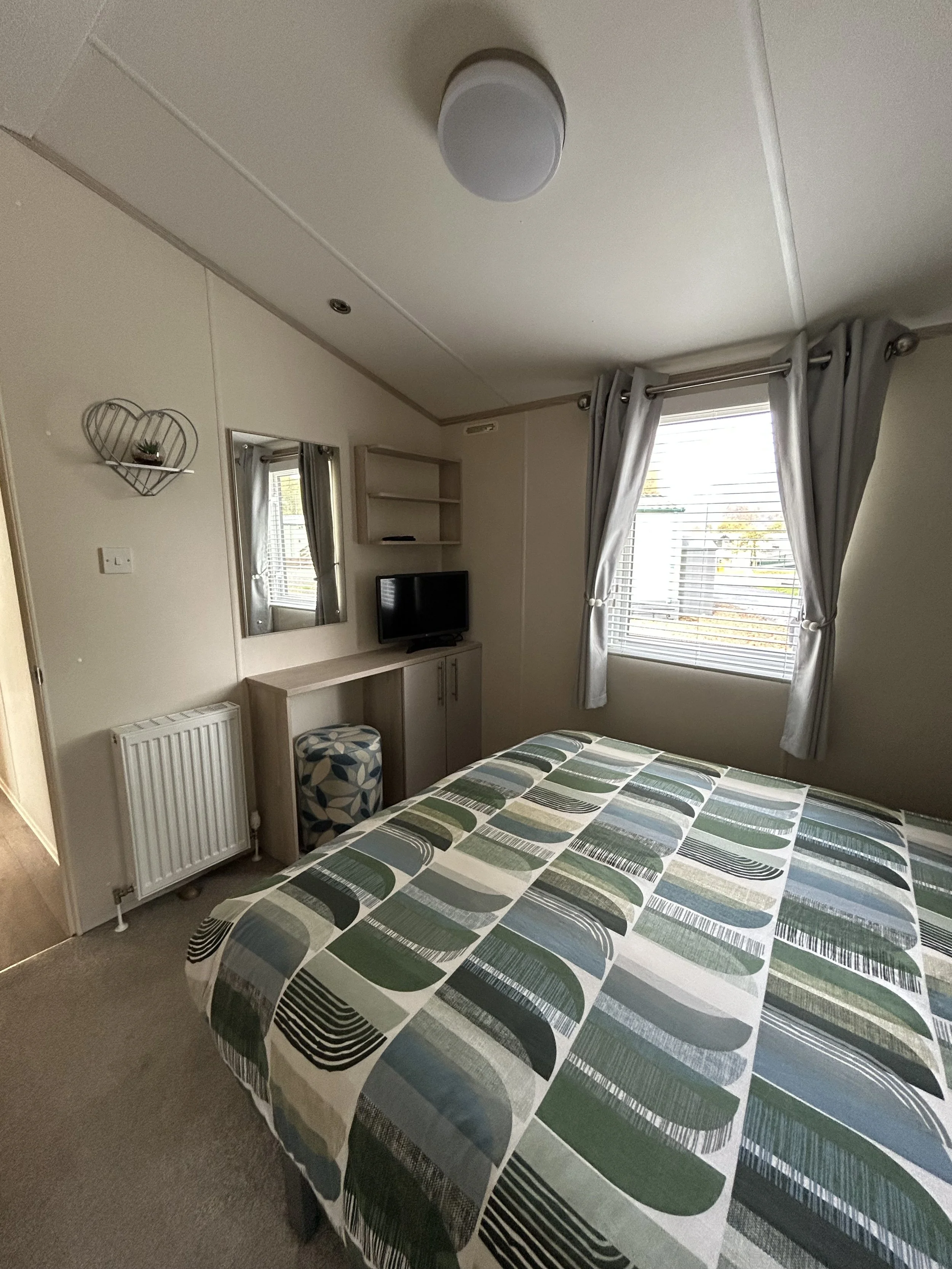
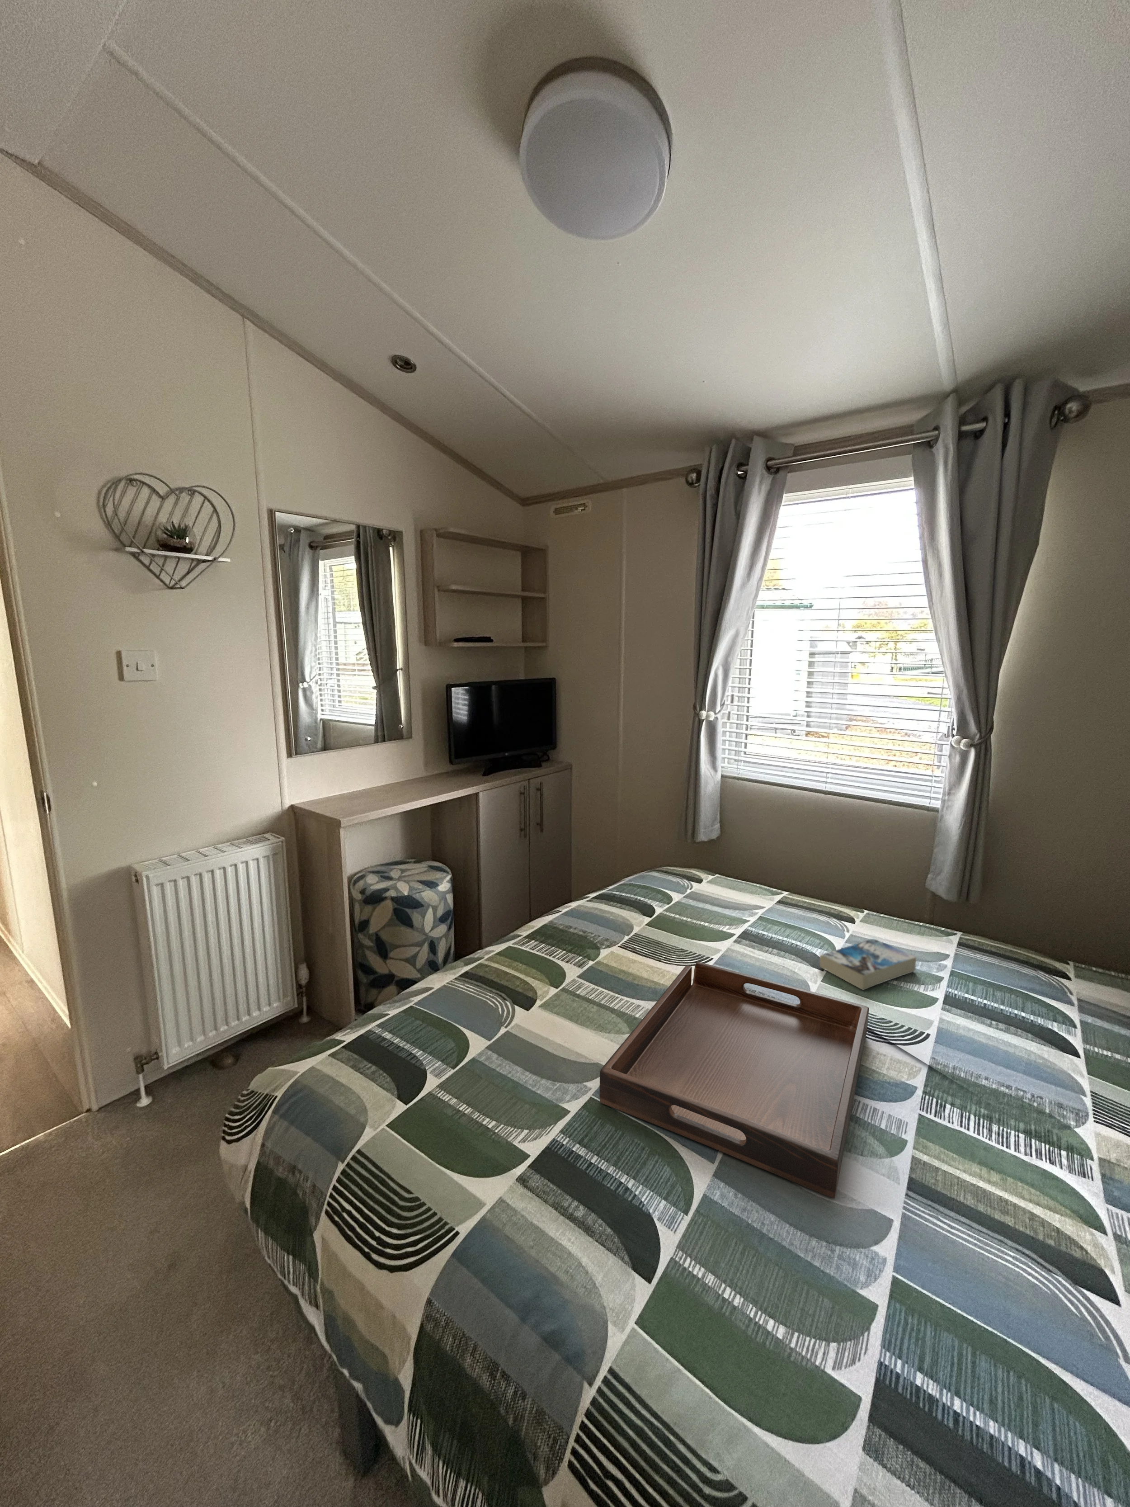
+ serving tray (745, 1050)
+ book (868, 962)
